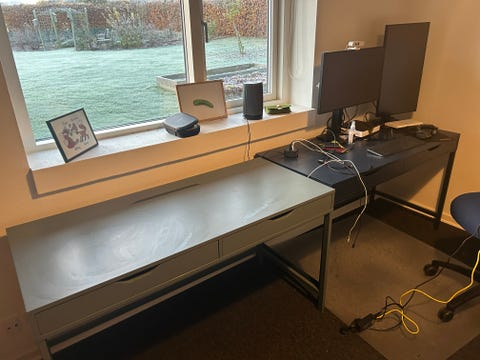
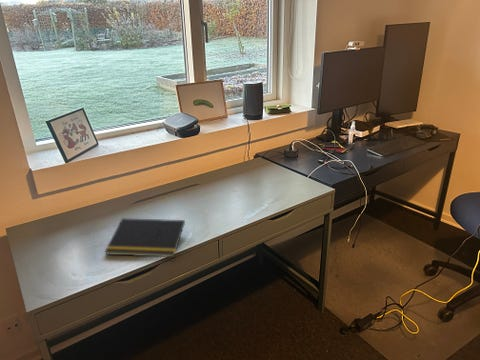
+ notepad (146, 236)
